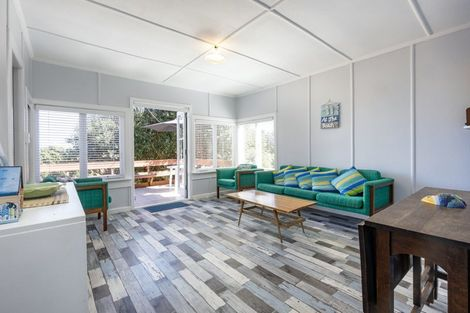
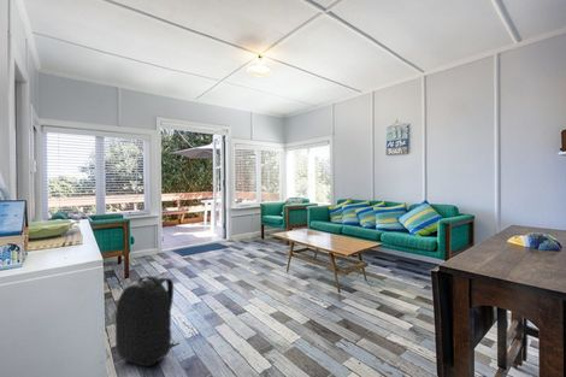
+ backpack (148, 314)
